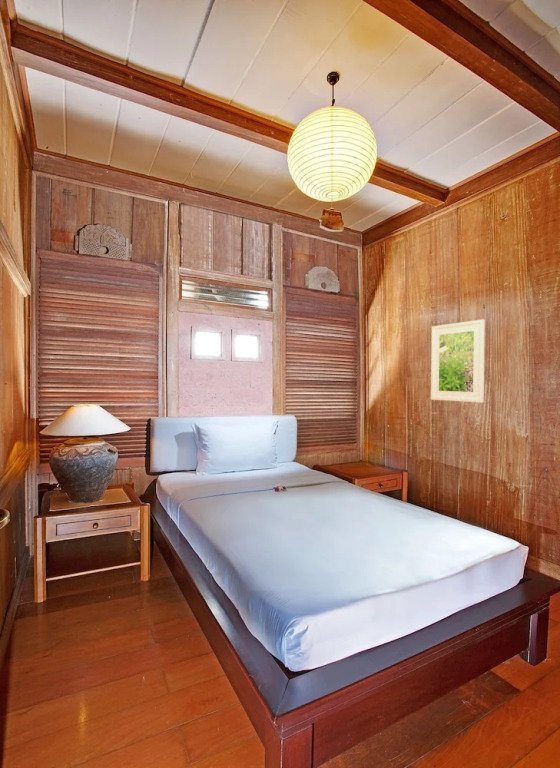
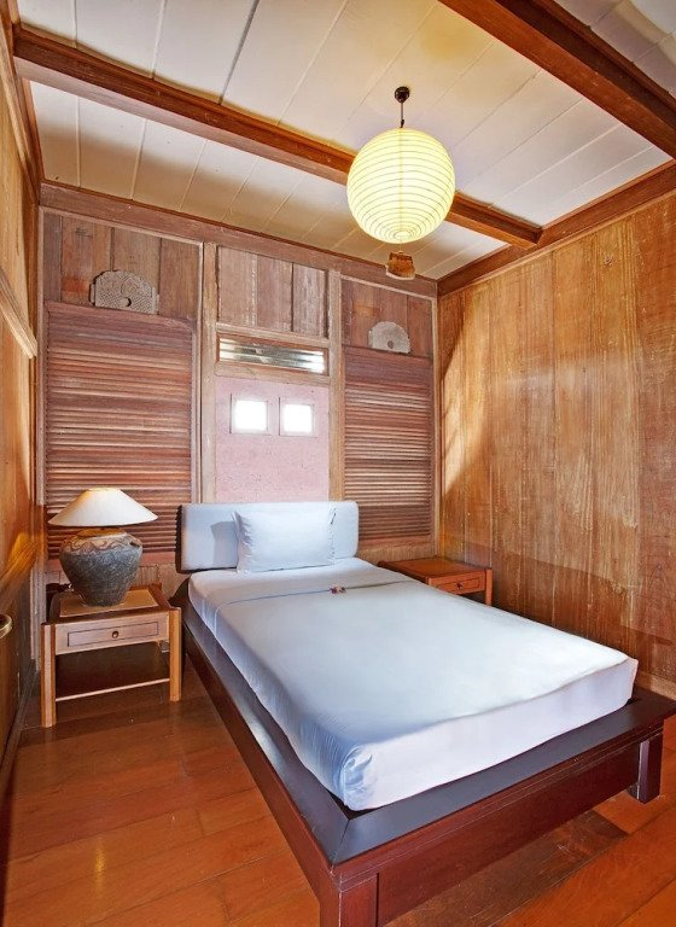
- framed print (456, 362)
